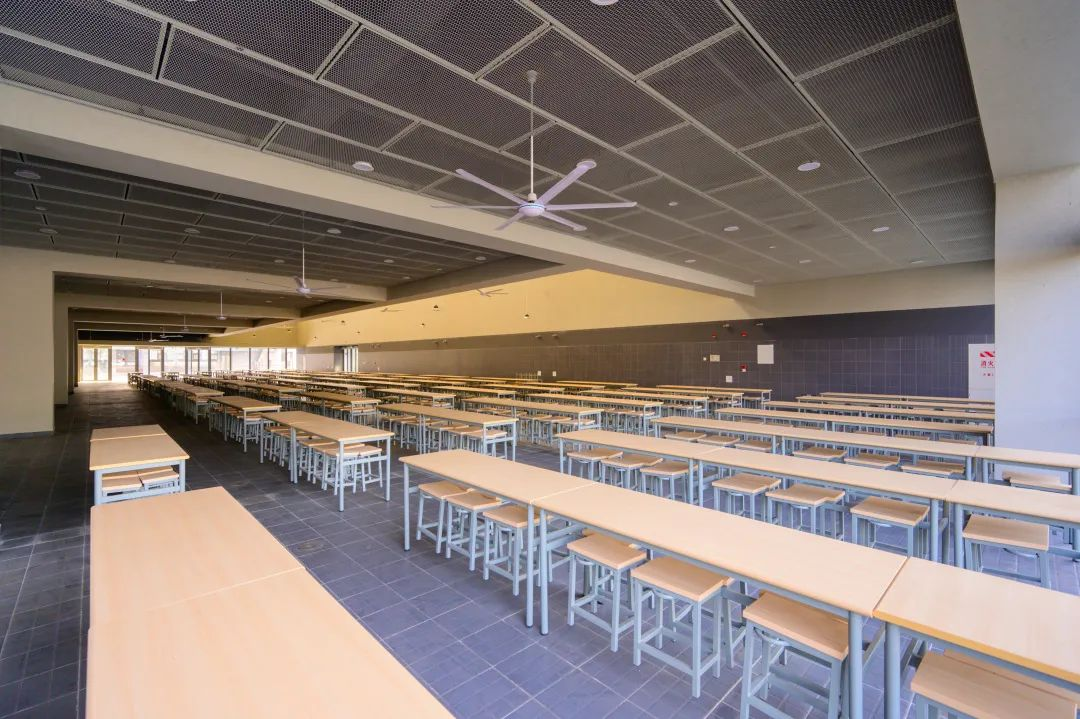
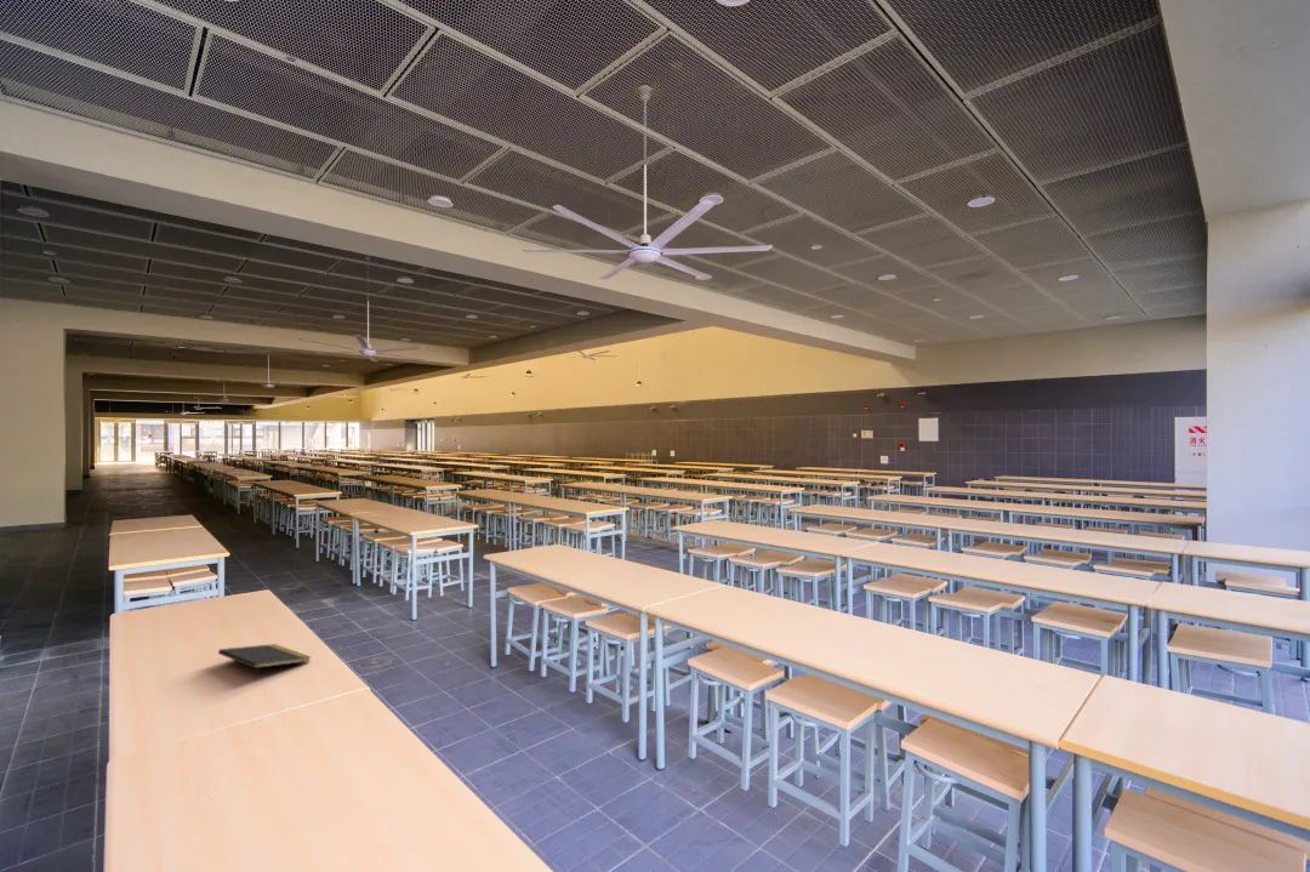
+ notepad (264, 655)
